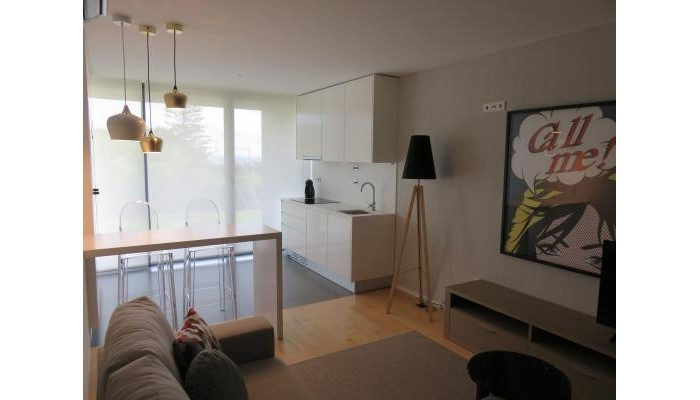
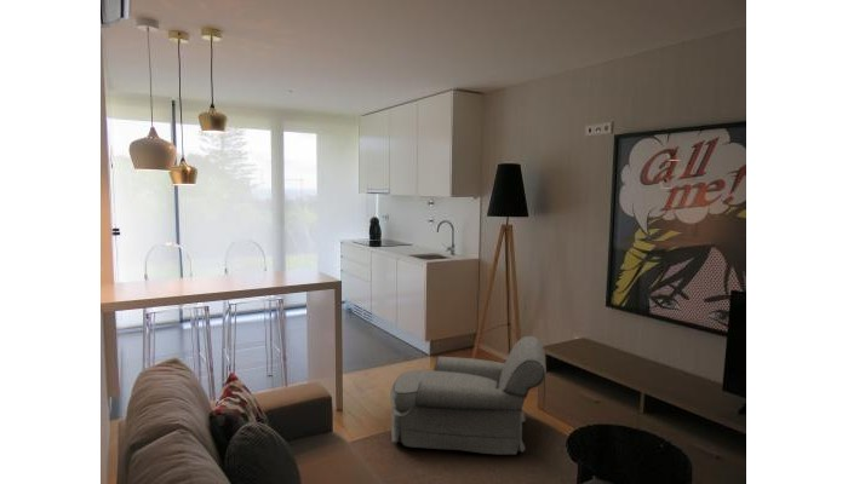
+ armchair (466, 385)
